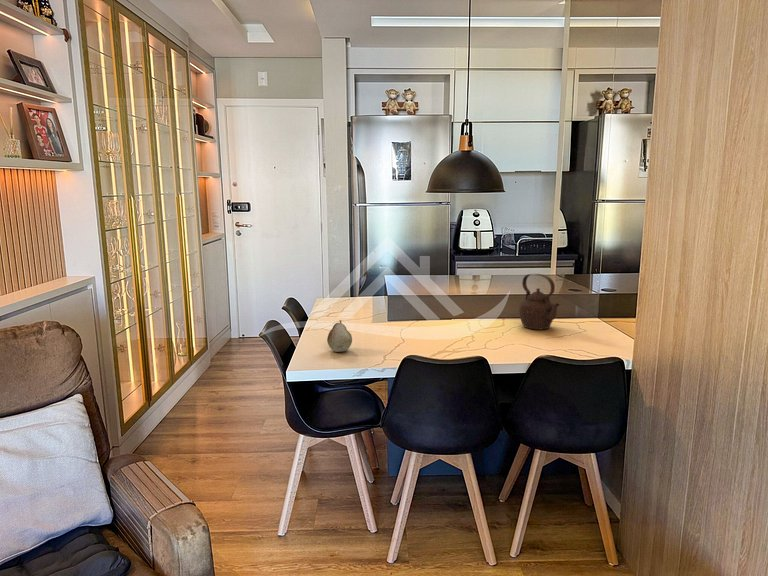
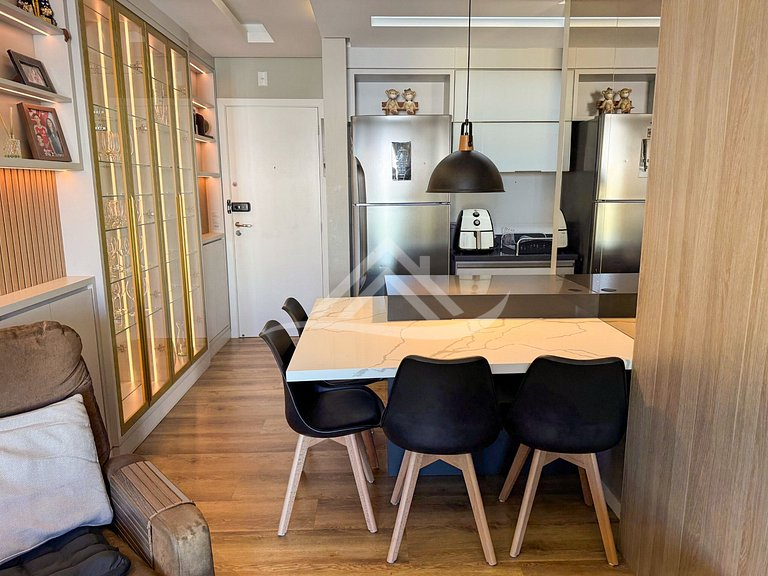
- teapot (540, 301)
- fruit (340, 336)
